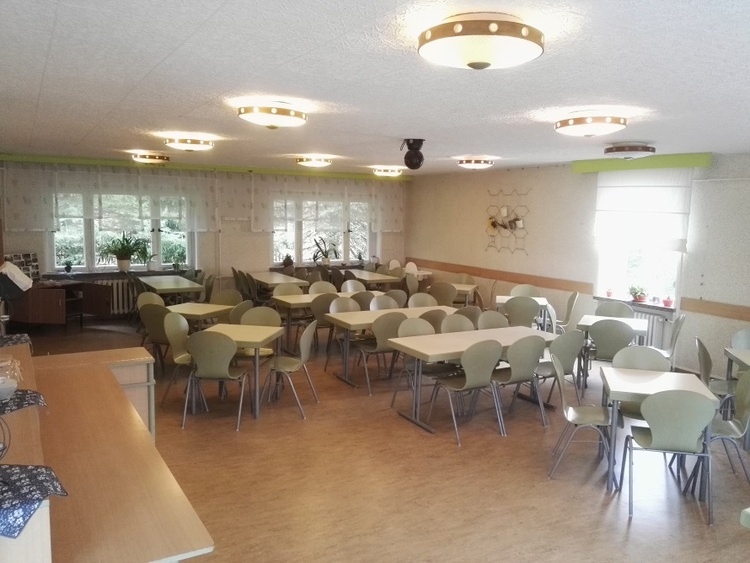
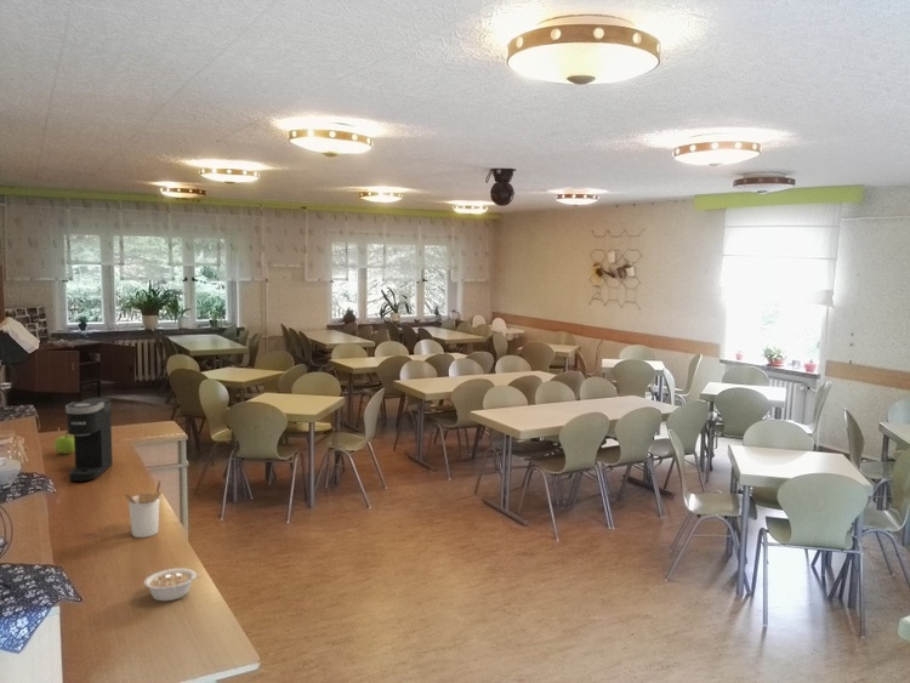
+ utensil holder (146, 510)
+ coffee maker (90, 437)
+ fruit (70, 440)
+ legume (172, 584)
